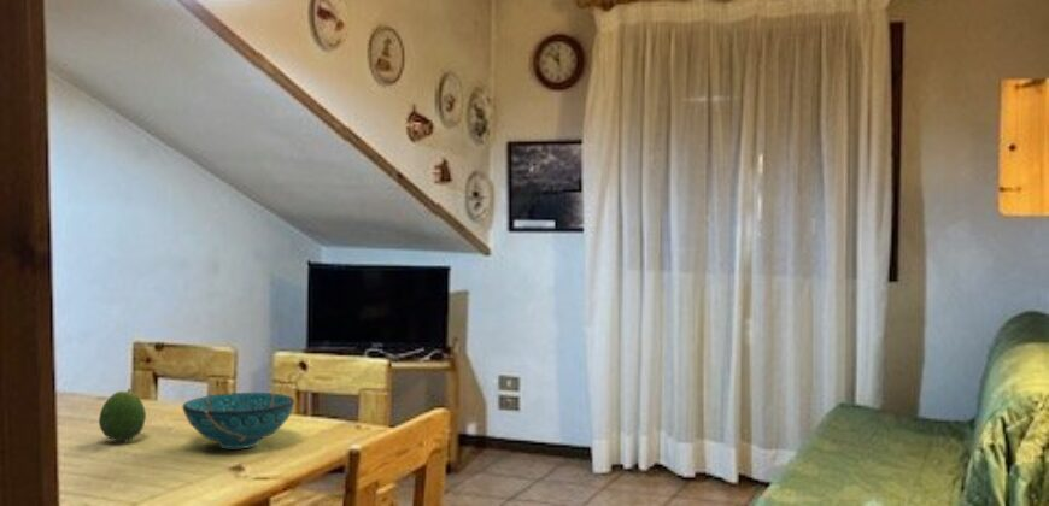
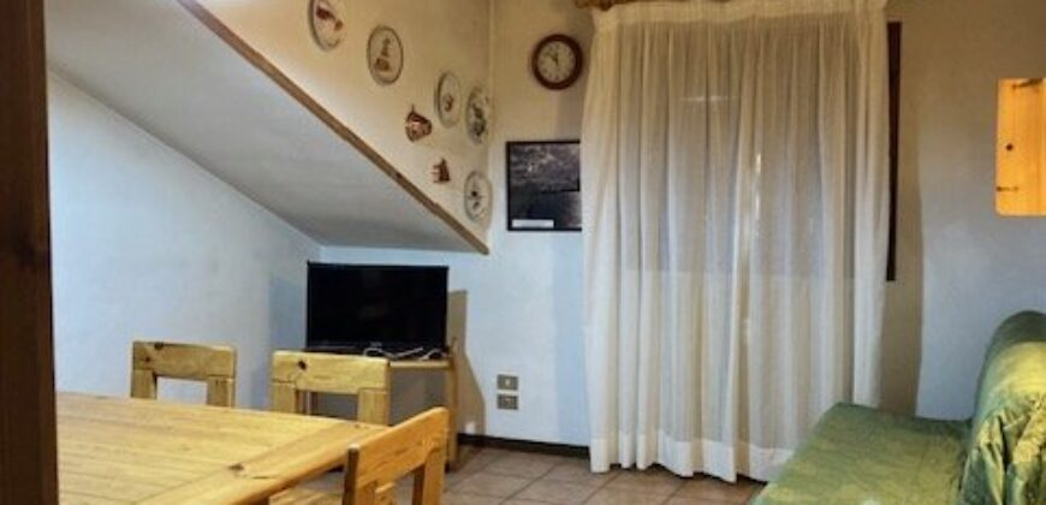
- fruit (122, 414)
- decorative bowl (239, 423)
